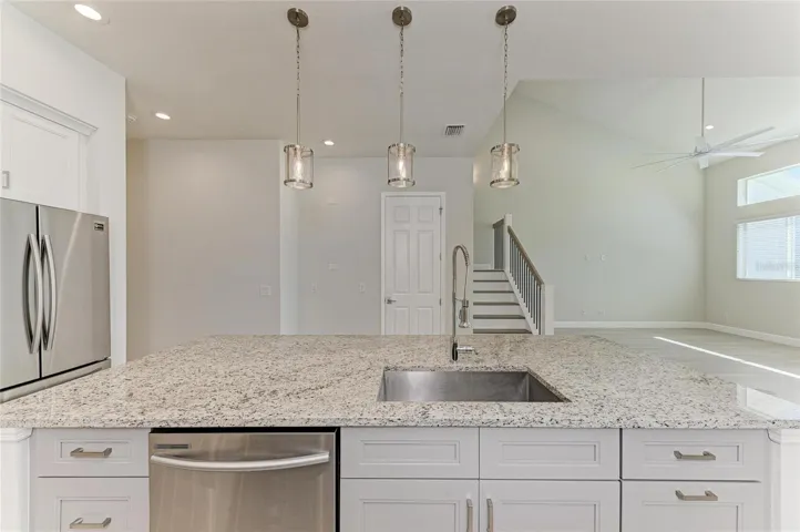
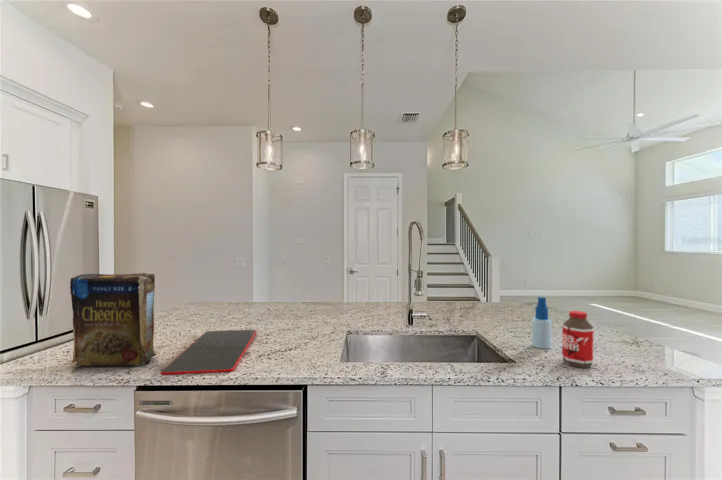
+ cutting board (217, 348)
+ bottle (577, 338)
+ spray bottle (541, 321)
+ cereal box (111, 319)
